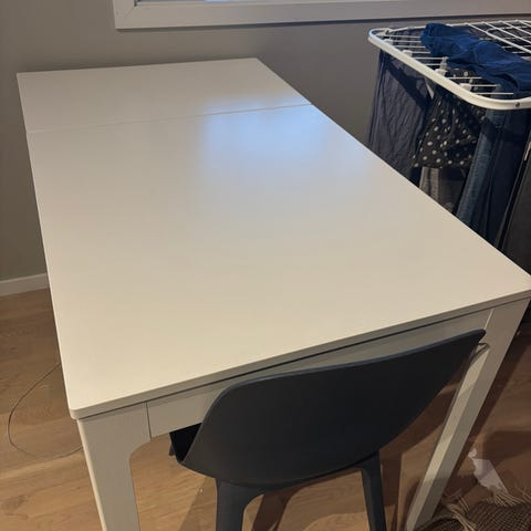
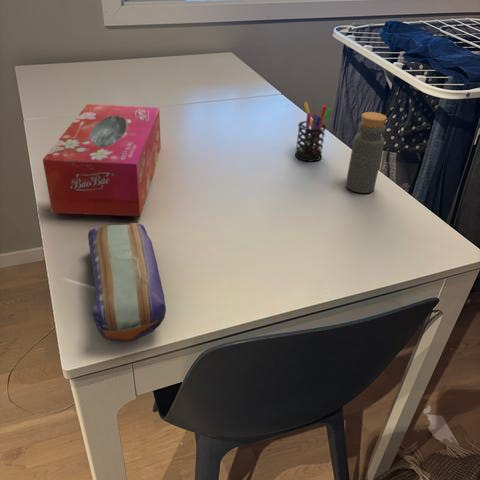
+ tissue box (111, 154)
+ pencil case (124, 273)
+ bottle (366, 152)
+ pen holder (315, 129)
